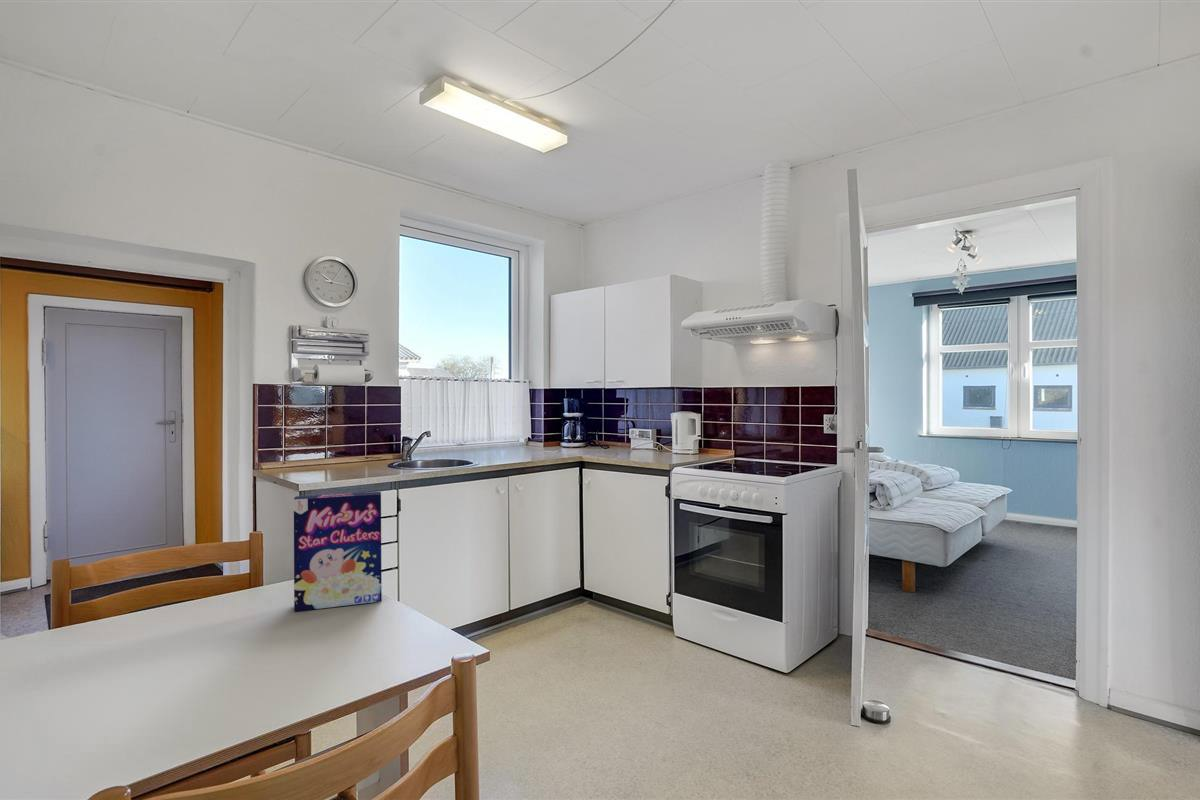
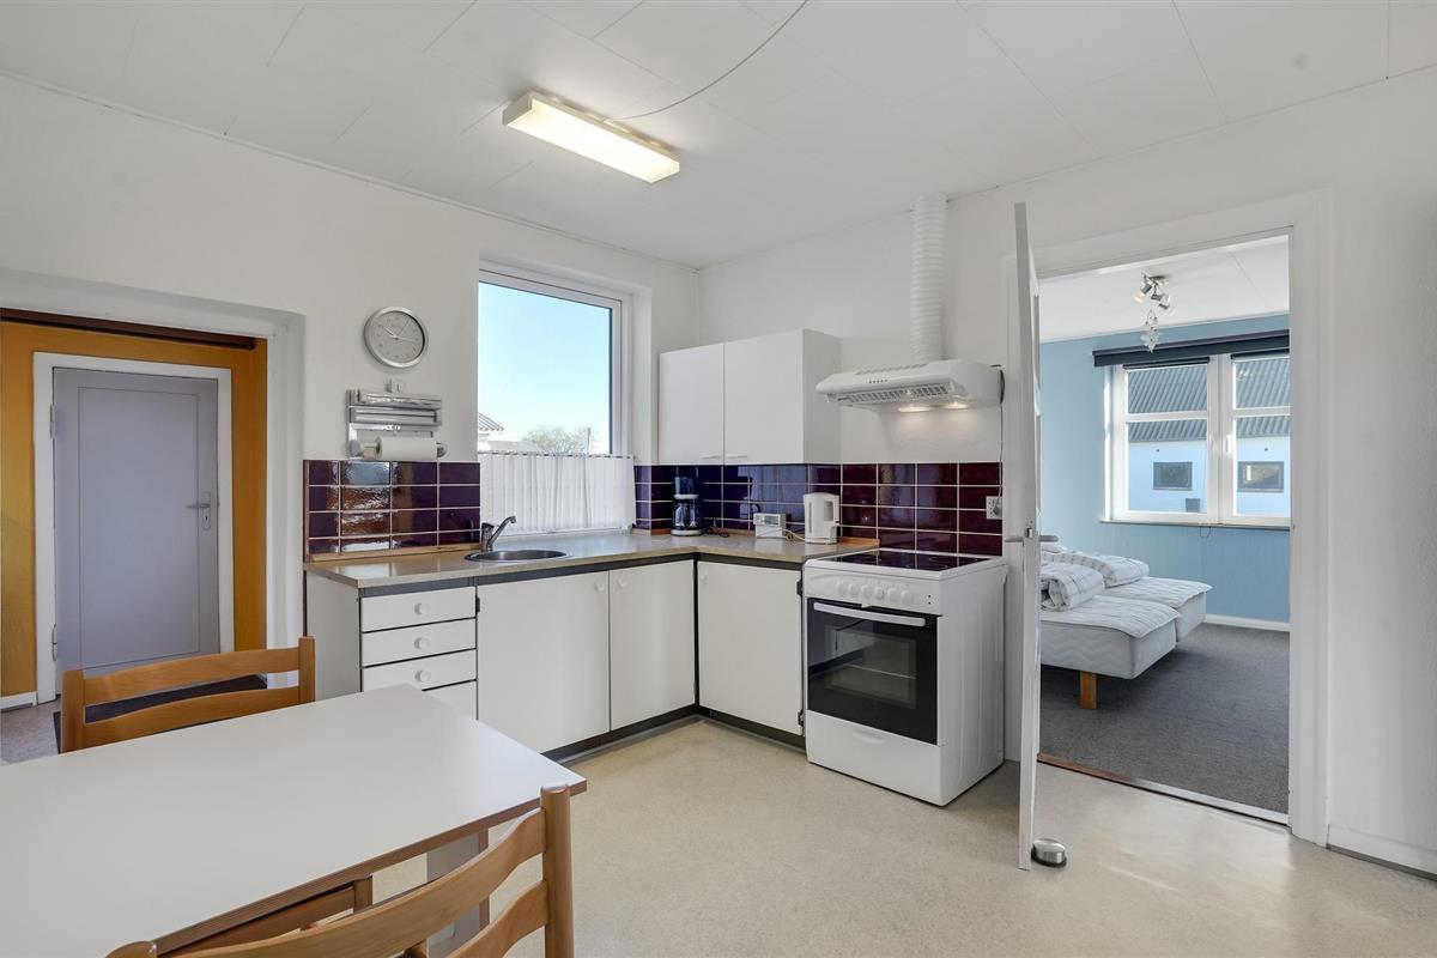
- cereal box (339, 548)
